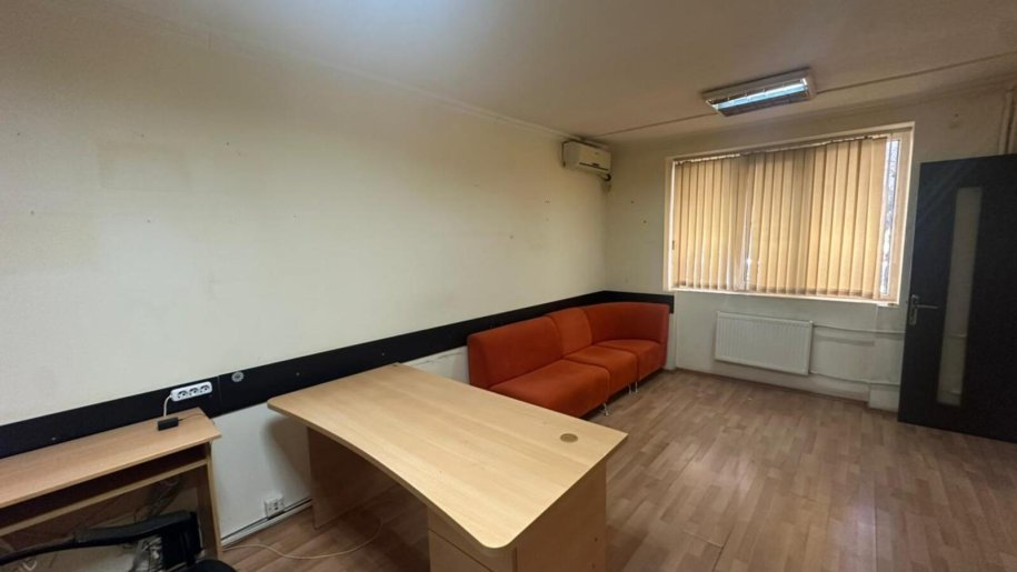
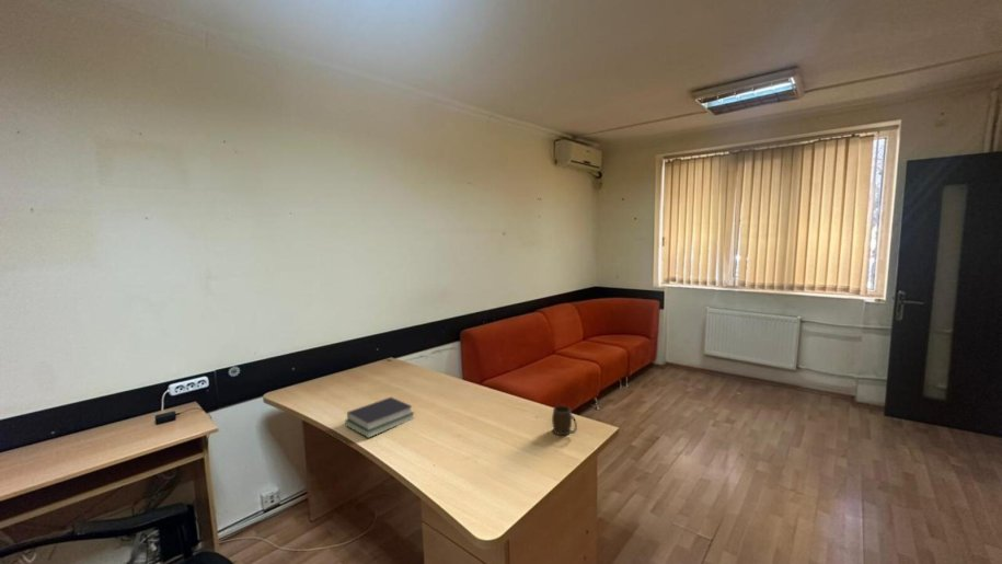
+ mug (565, 422)
+ book (380, 415)
